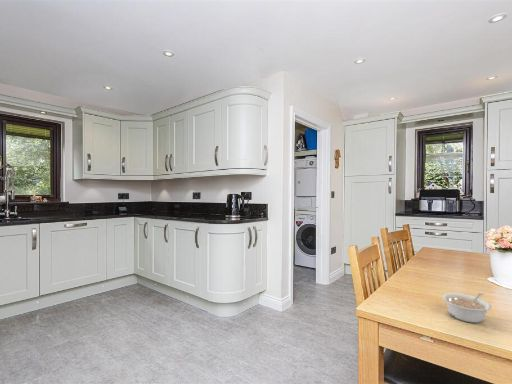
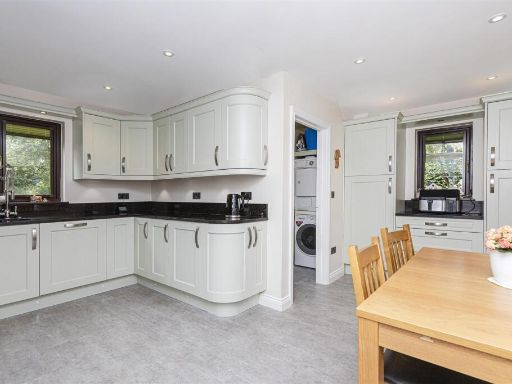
- legume (465, 306)
